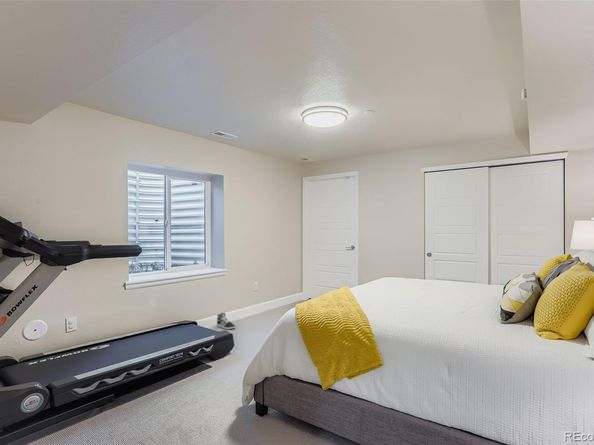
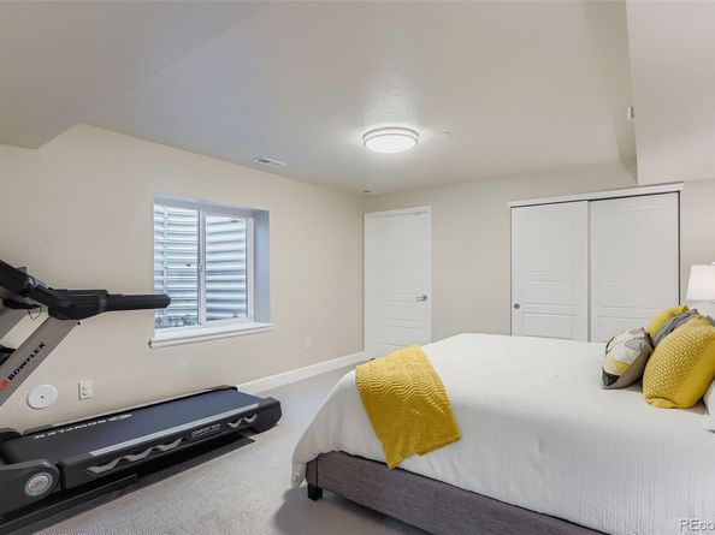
- sneaker (225, 320)
